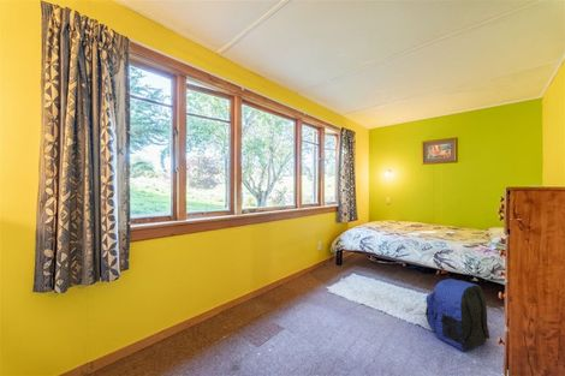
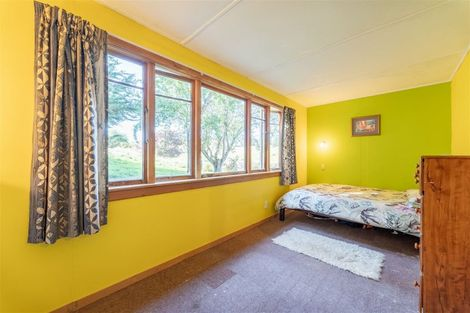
- backpack (453, 308)
